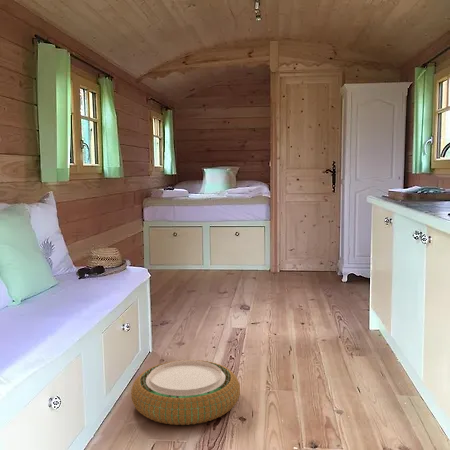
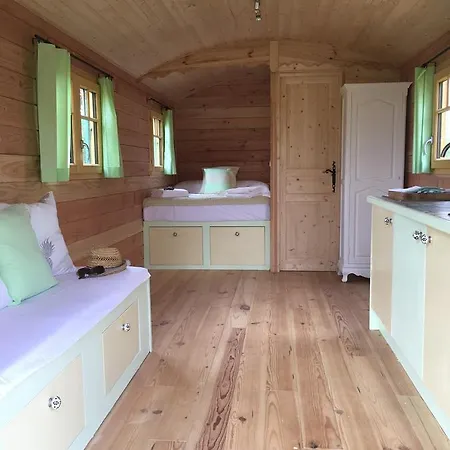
- woven basket (186, 387)
